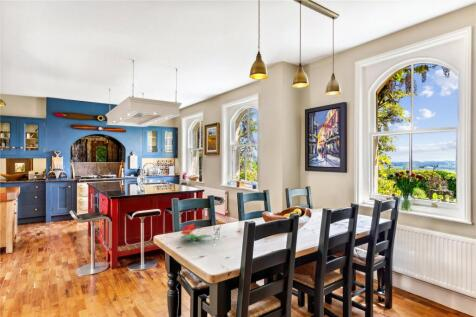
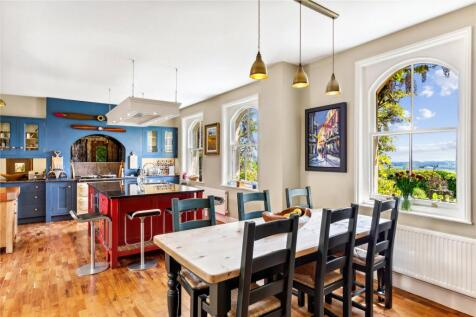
- flower arrangement (198, 230)
